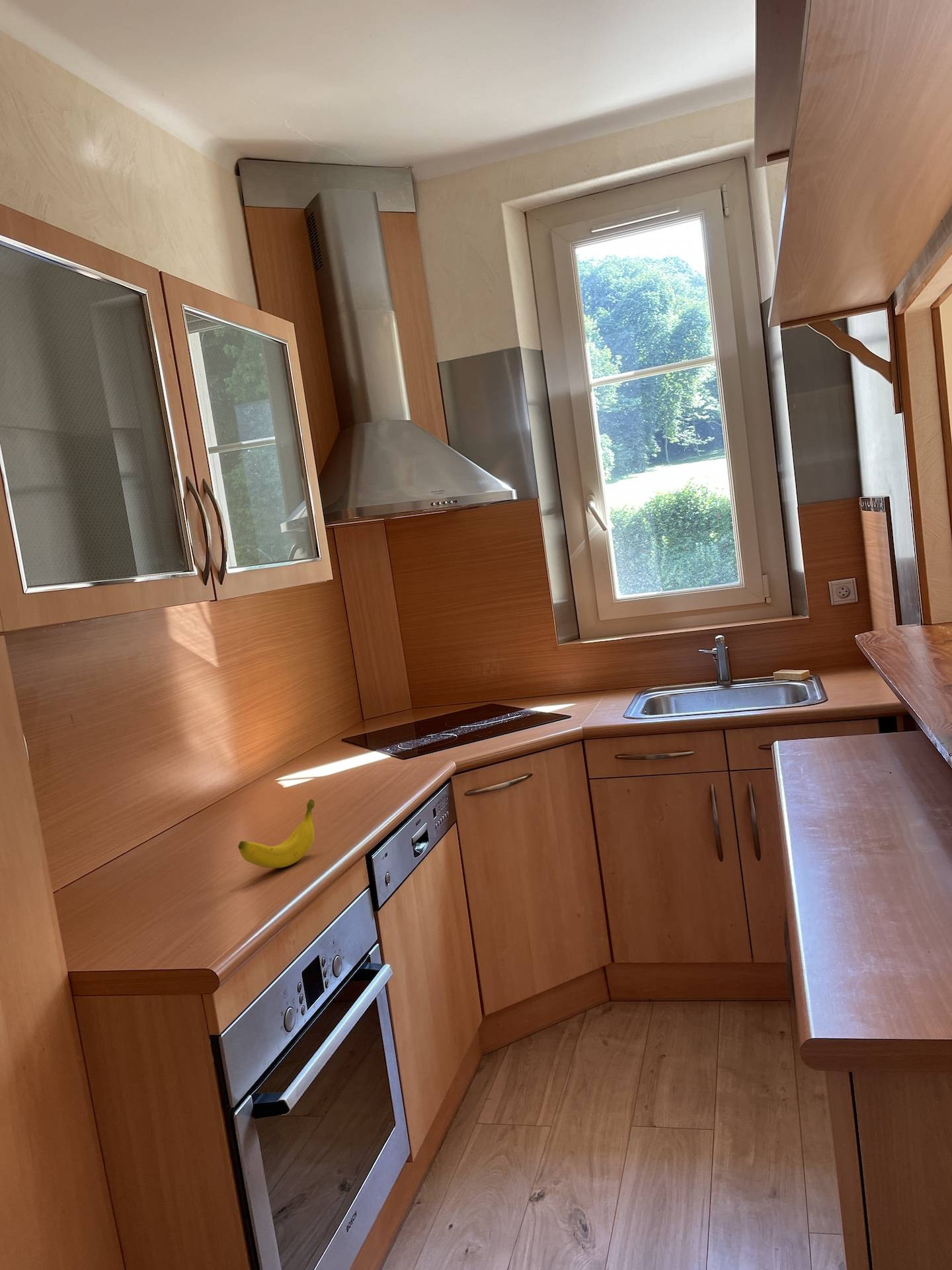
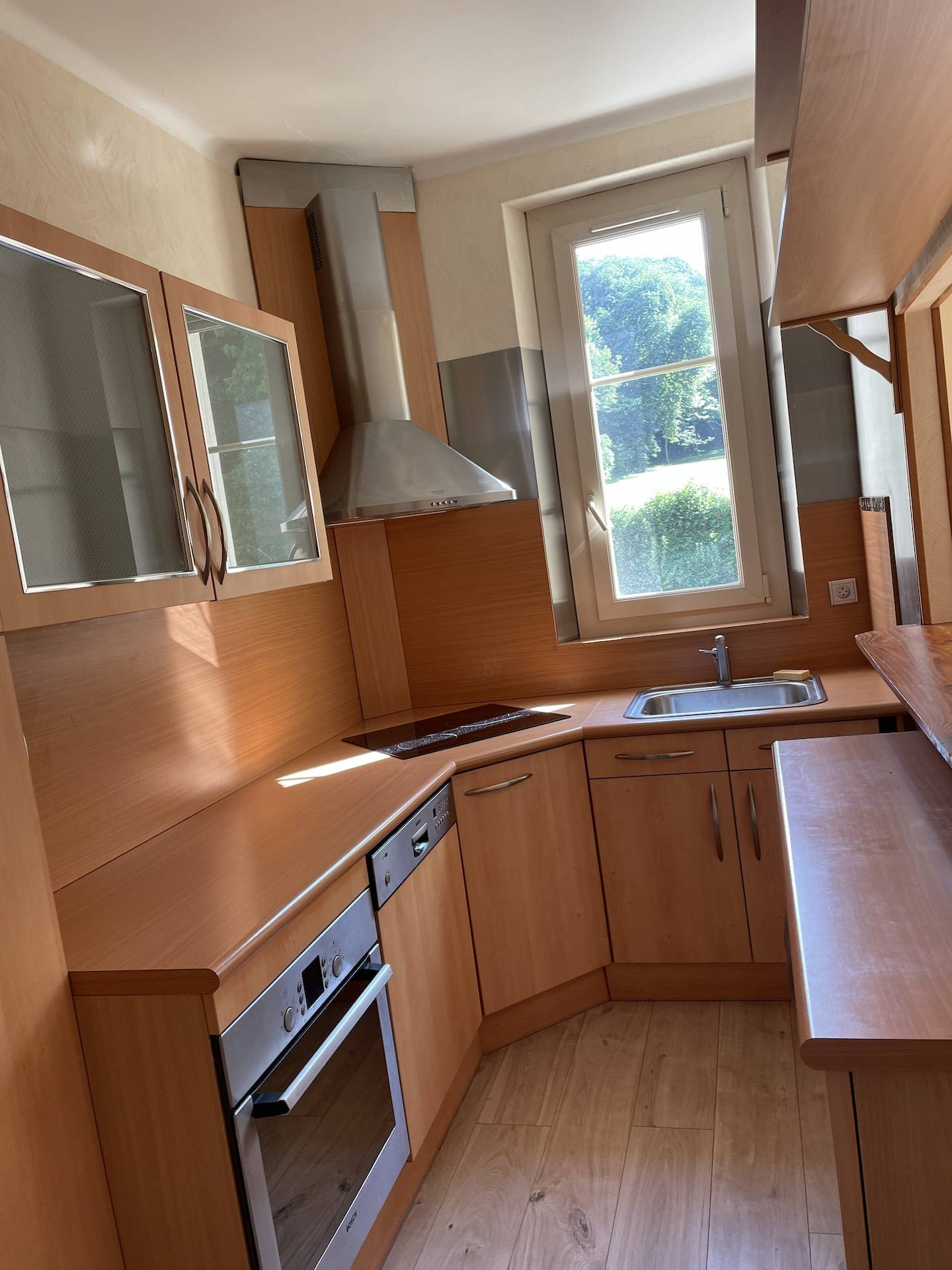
- banana (284, 841)
